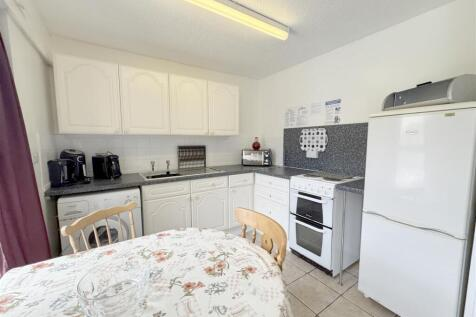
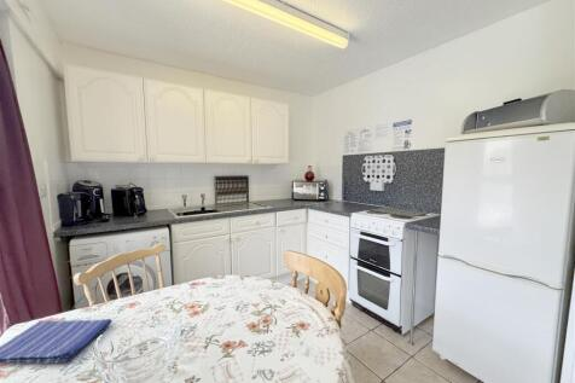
+ dish towel (53, 337)
